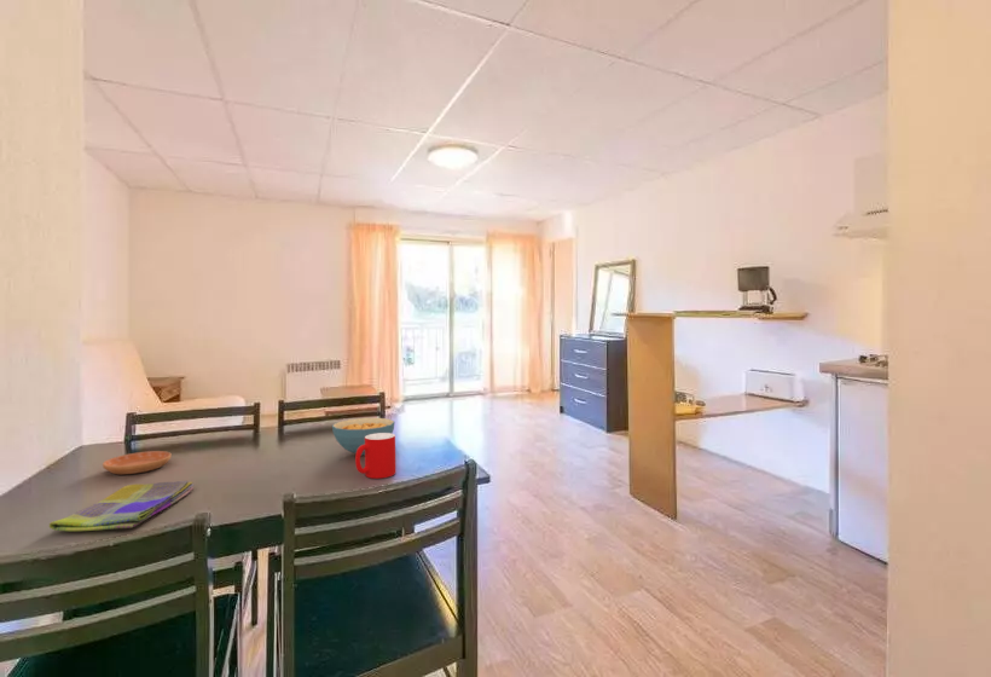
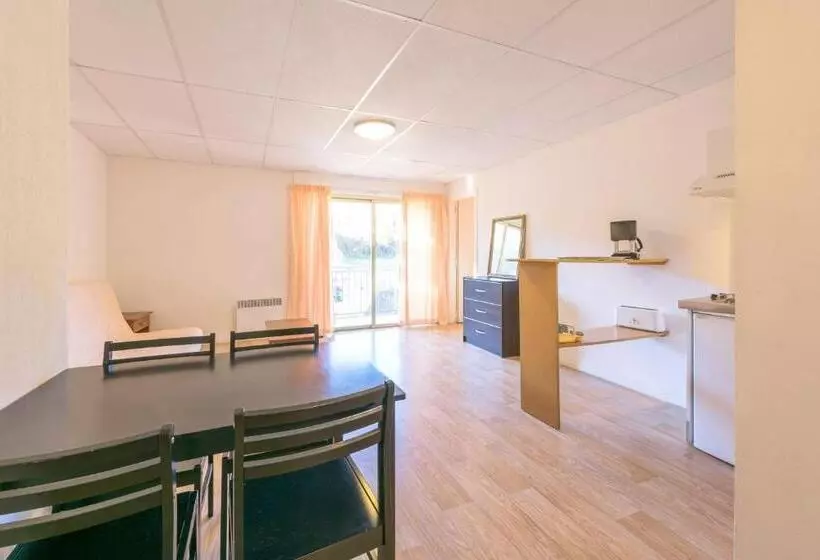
- cup (375, 456)
- dish towel (129, 503)
- cereal bowl (364, 438)
- saucer (138, 462)
